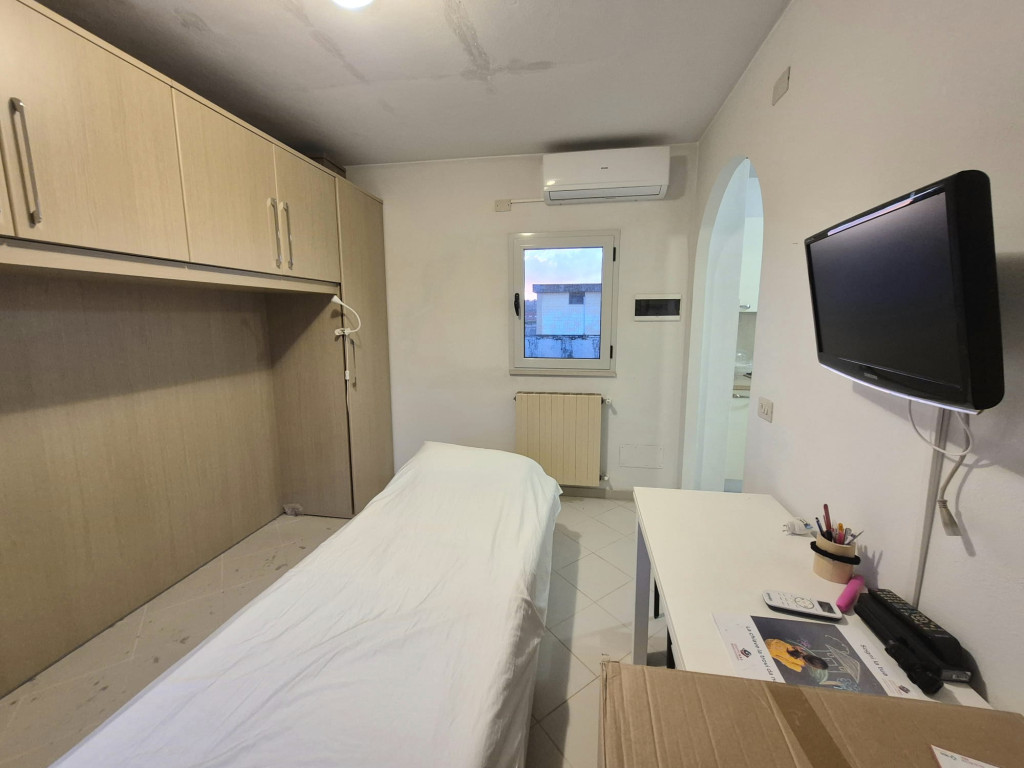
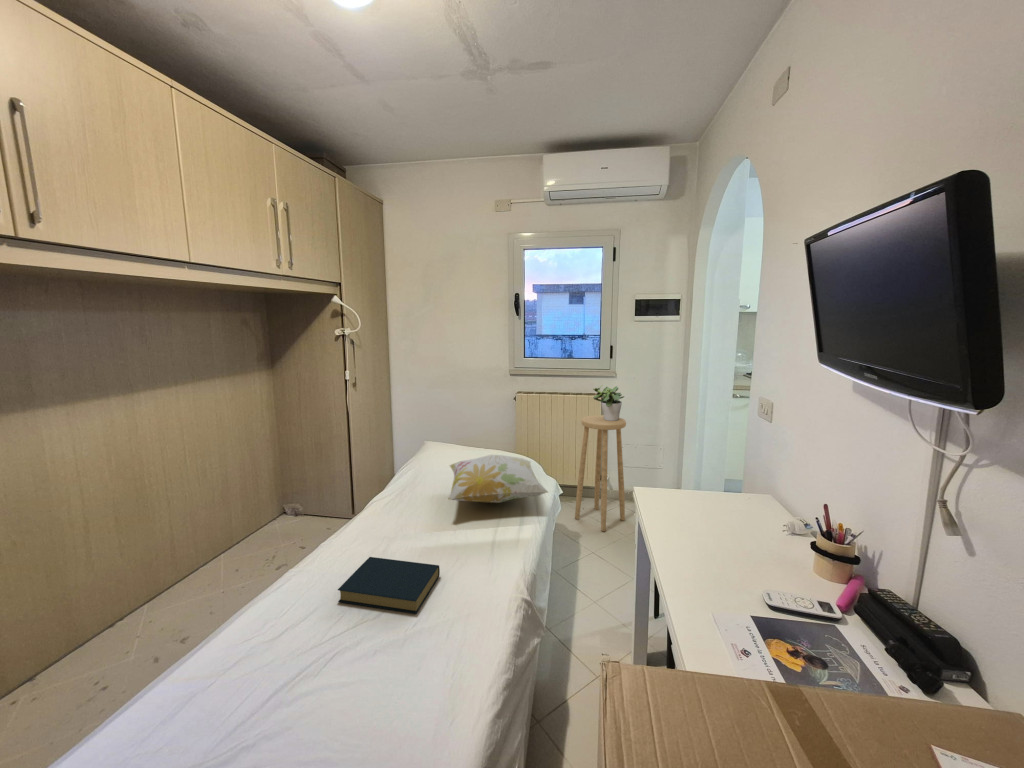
+ hardback book (391, 582)
+ stool (602, 470)
+ potted plant (606, 402)
+ decorative pillow (494, 477)
